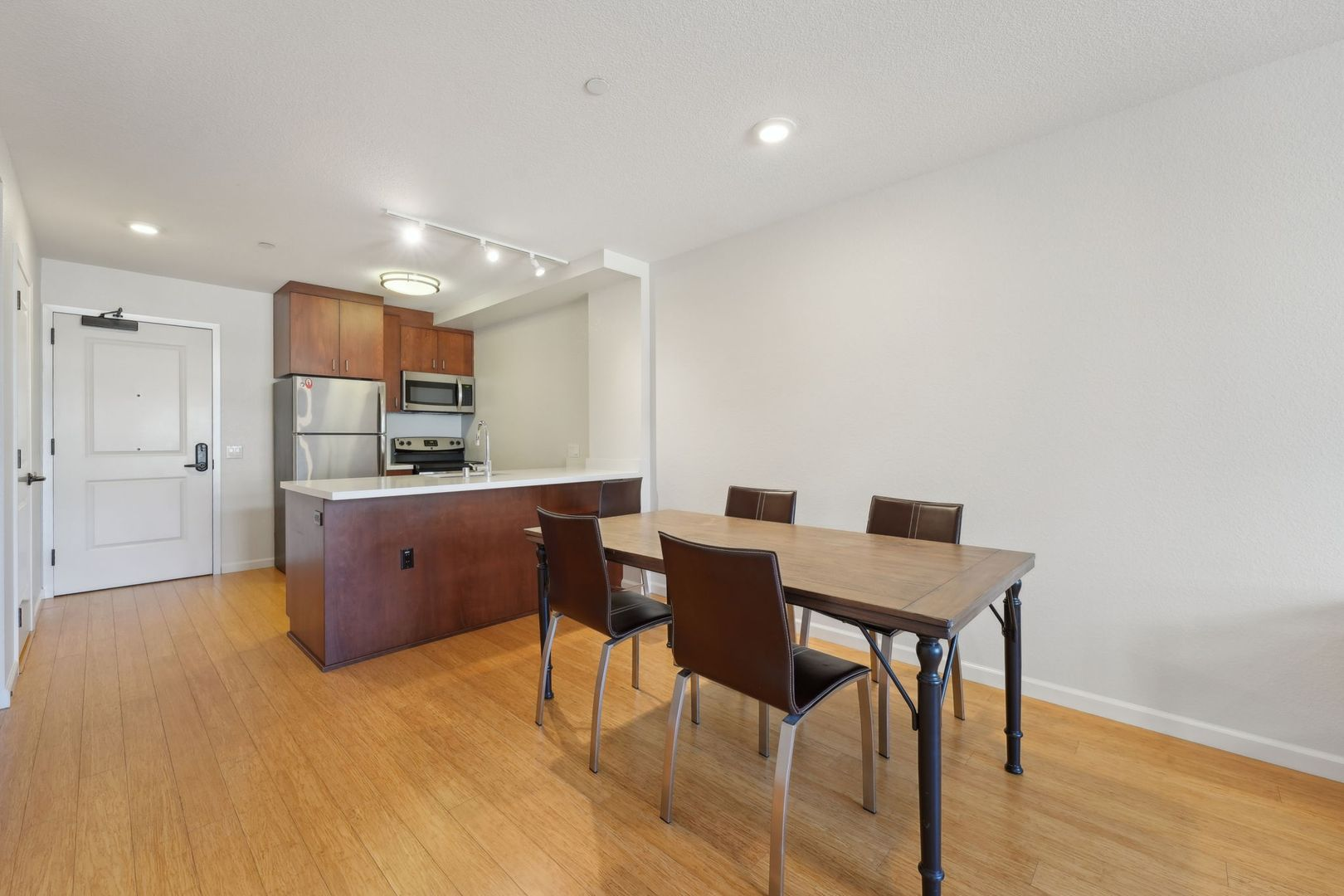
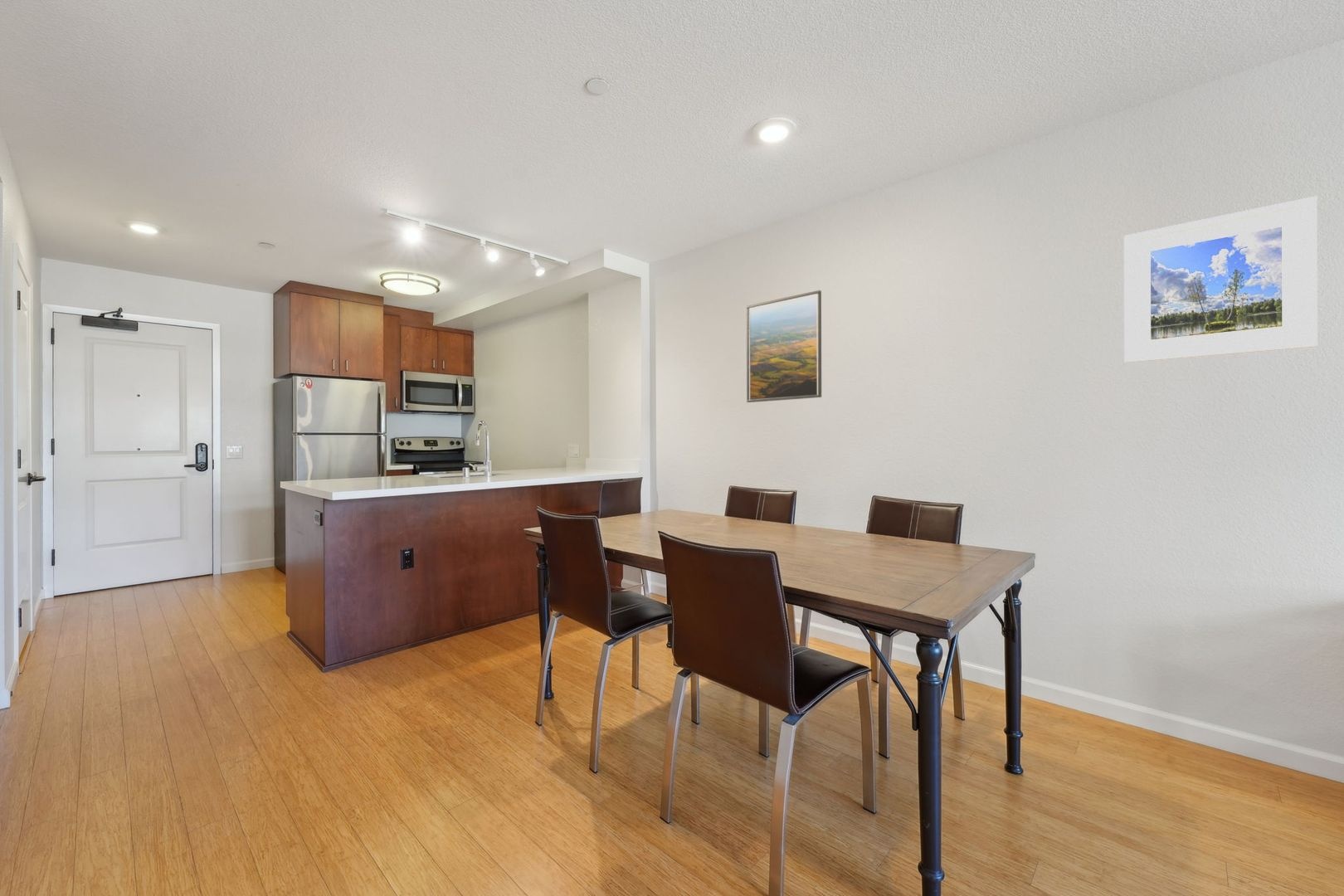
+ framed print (1212, 286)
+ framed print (782, 349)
